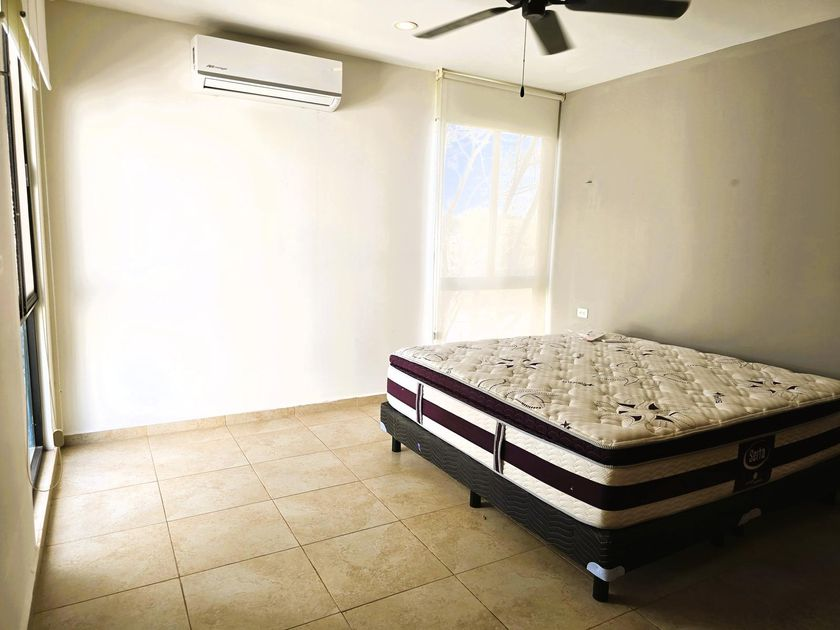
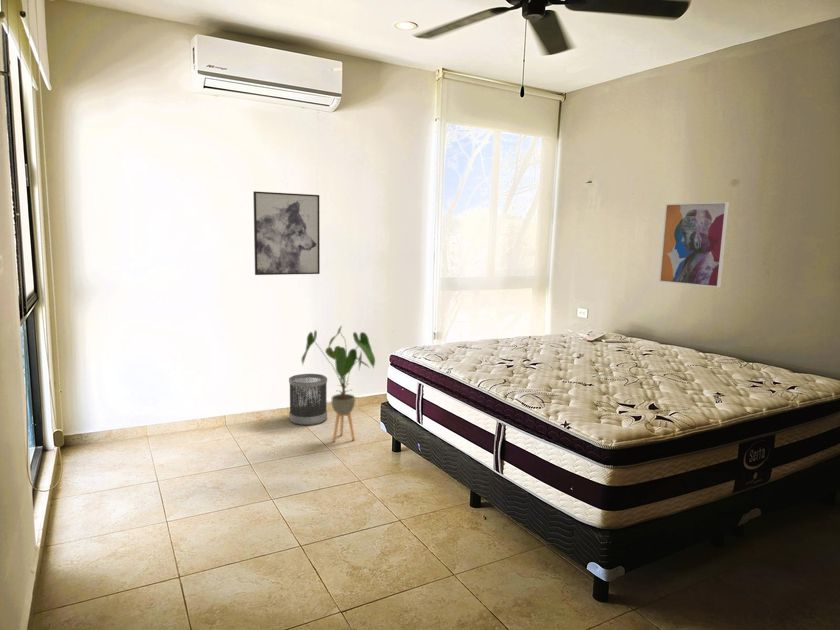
+ wall art (287, 234)
+ wastebasket (308, 398)
+ house plant (344, 385)
+ wall art (692, 244)
